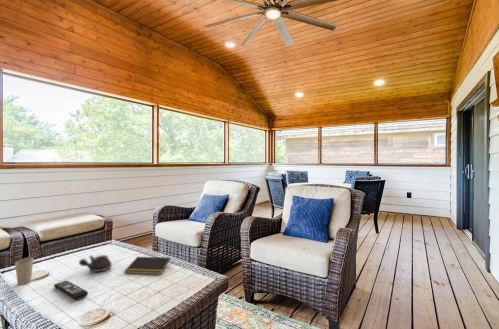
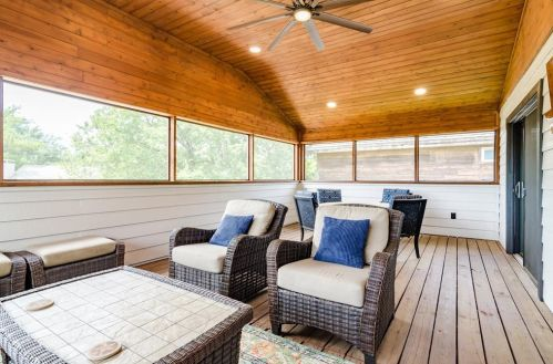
- notepad (148, 265)
- remote control (70, 289)
- teapot (94, 262)
- cup (24, 270)
